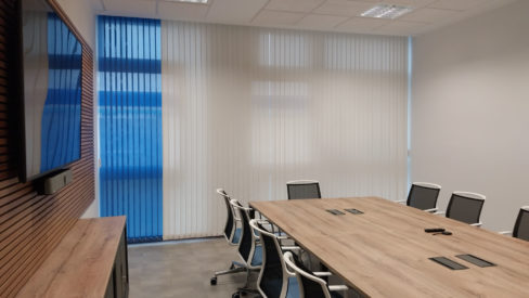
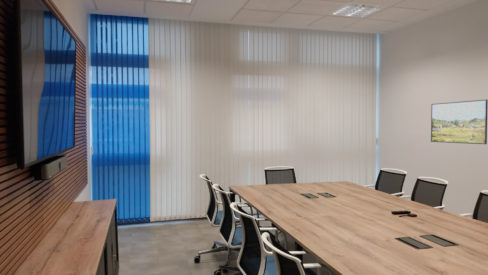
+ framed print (456, 122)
